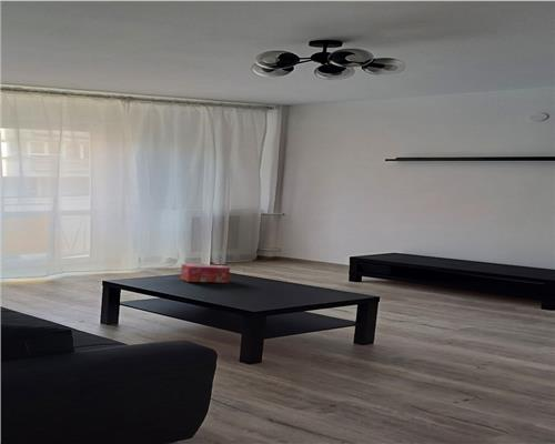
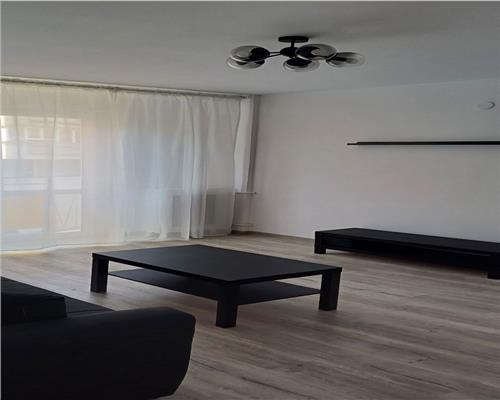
- tissue box (205, 273)
